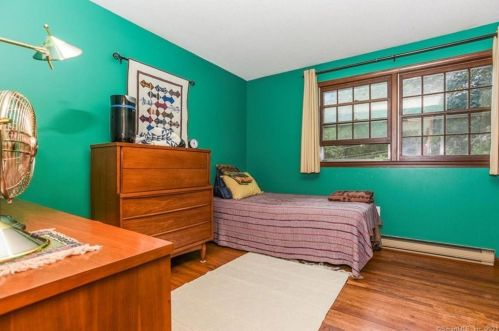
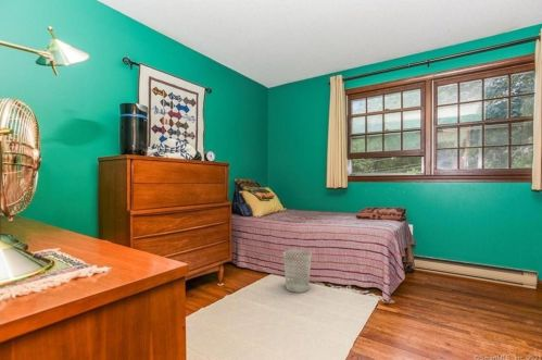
+ wastebasket (297, 270)
